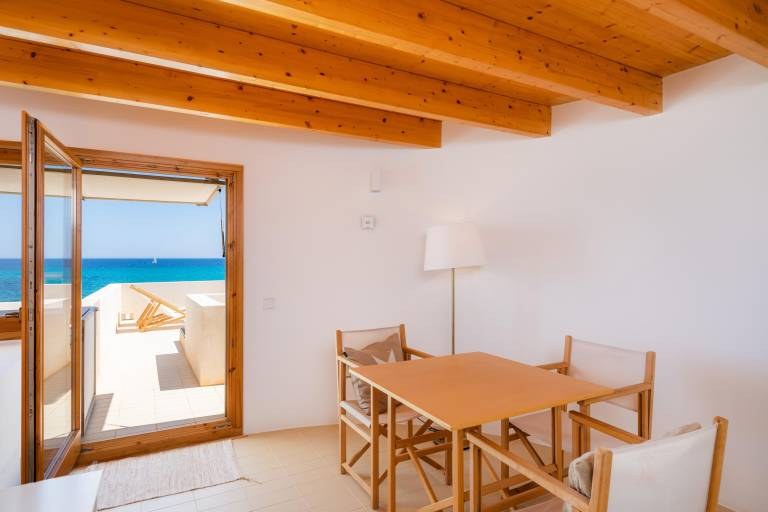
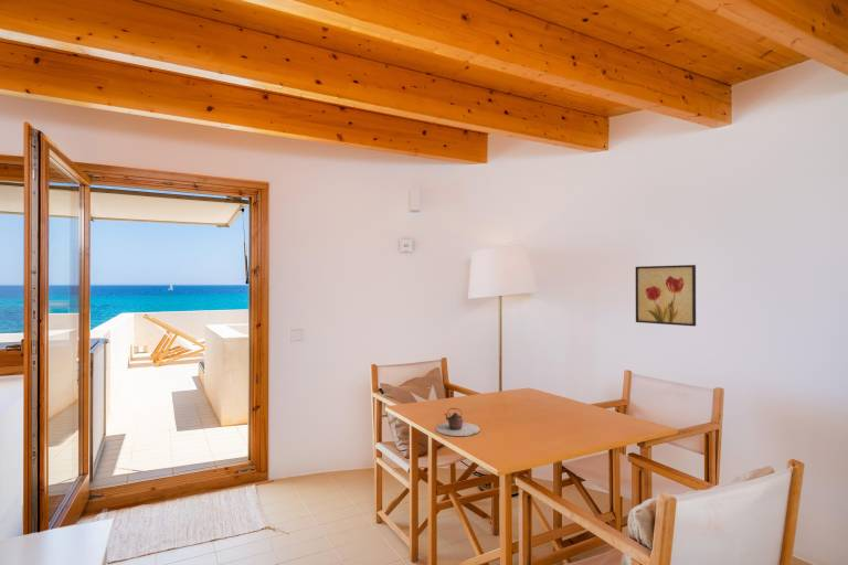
+ teapot (457, 418)
+ wall art (665, 295)
